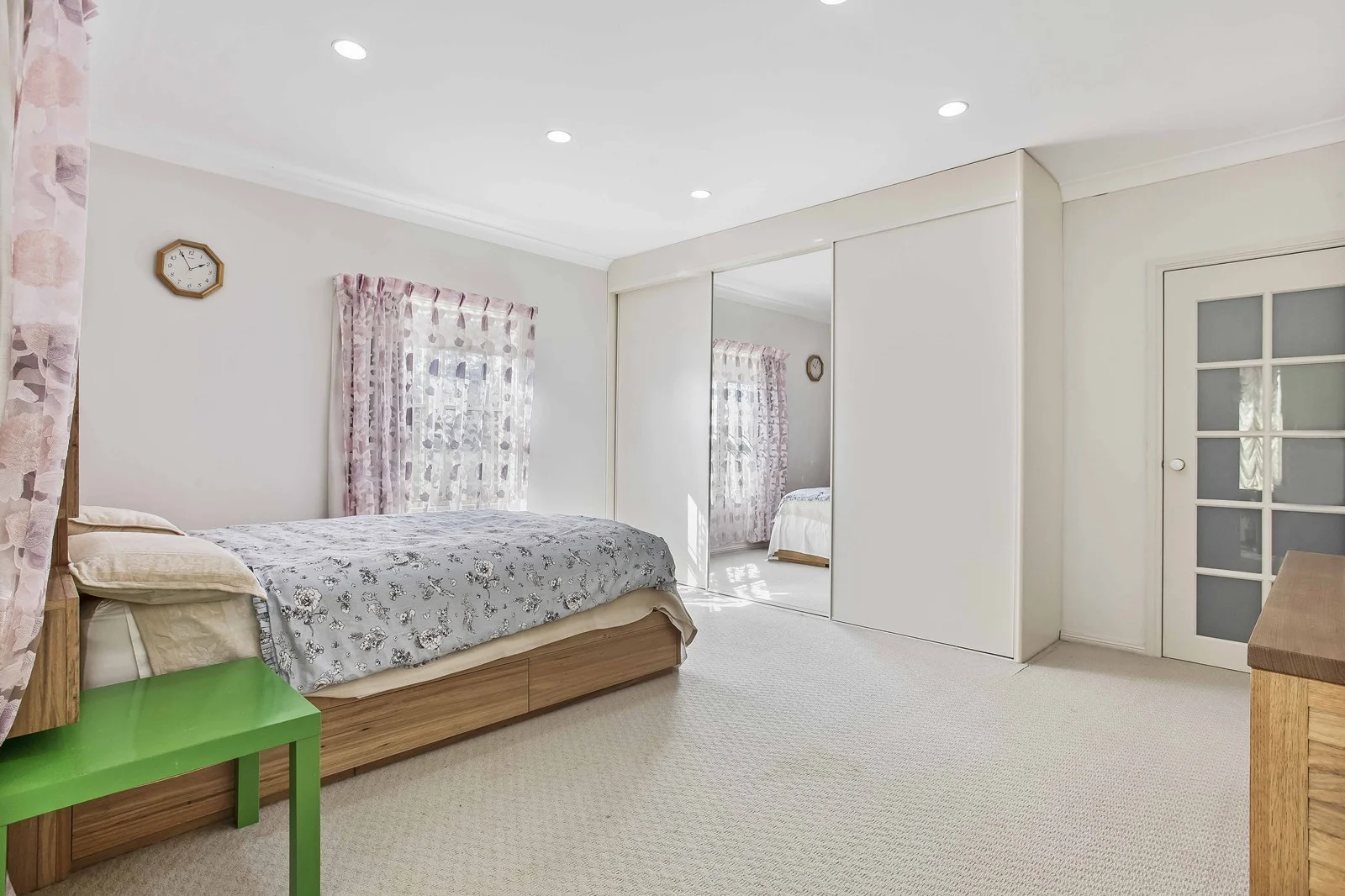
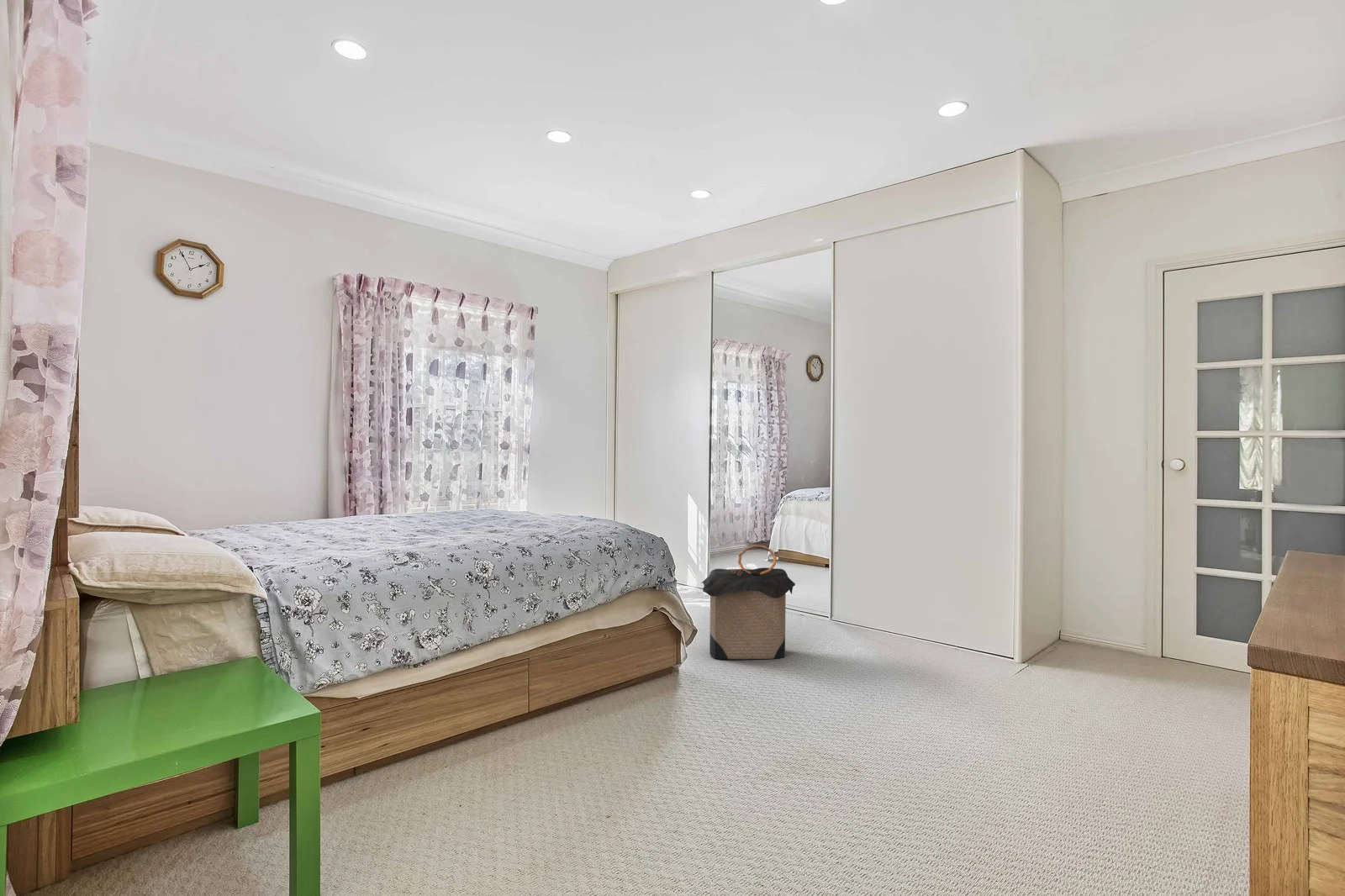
+ laundry hamper (746, 600)
